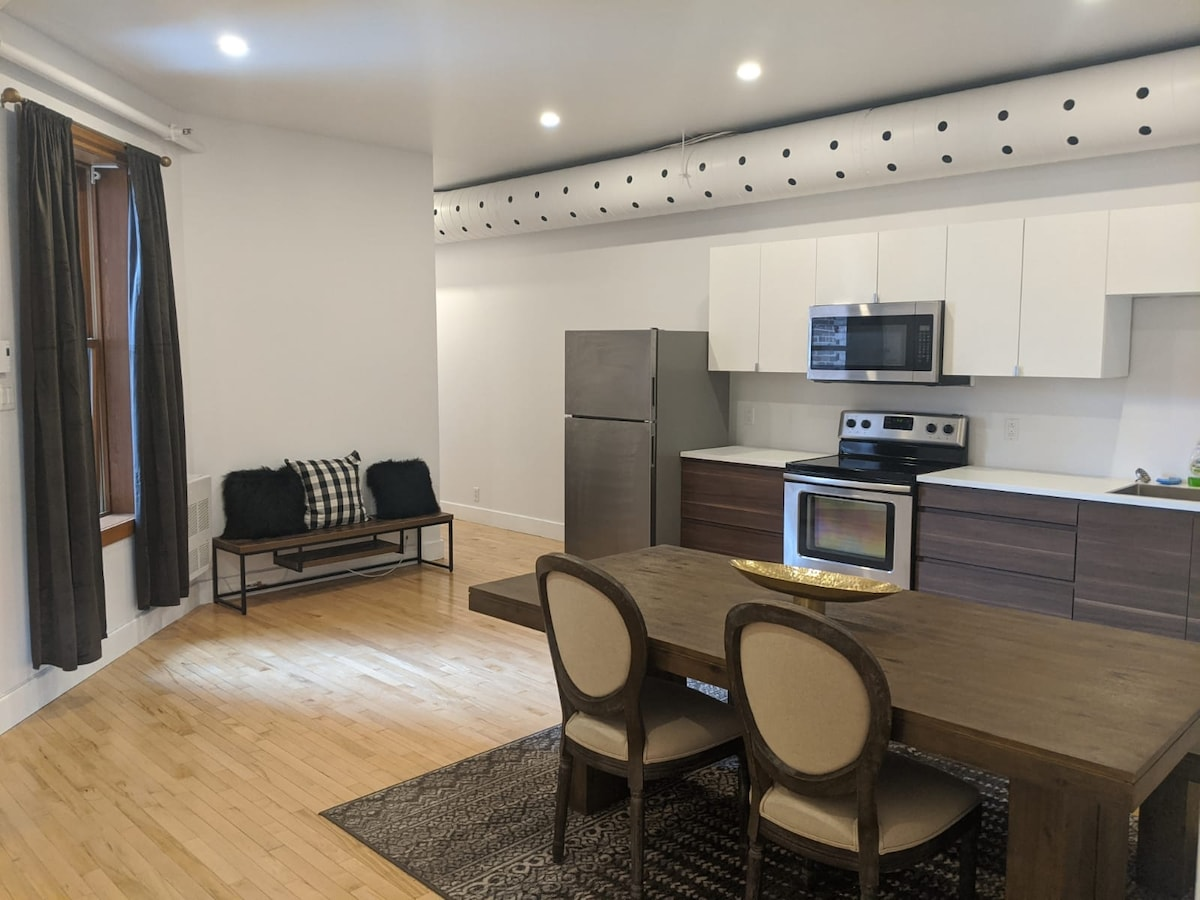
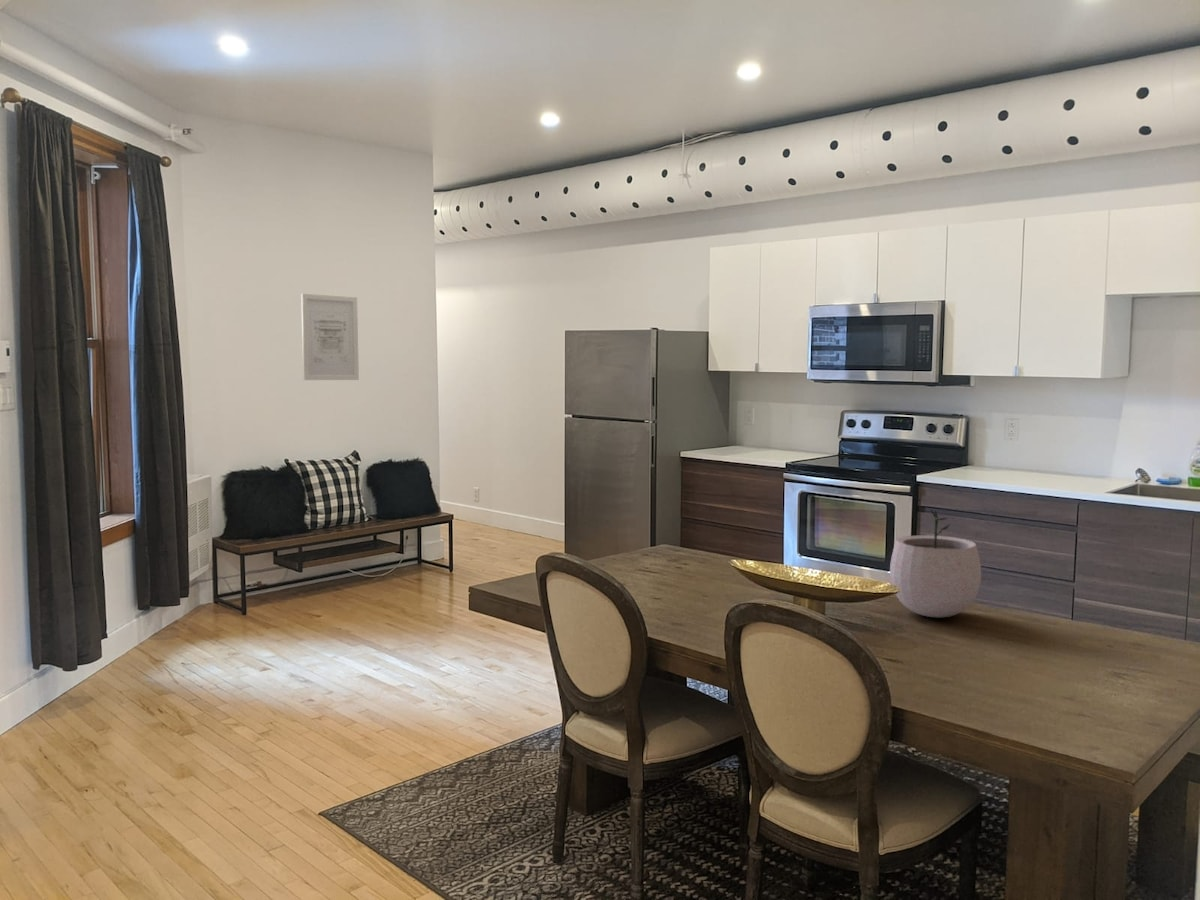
+ plant pot (935, 562)
+ wall art (330, 338)
